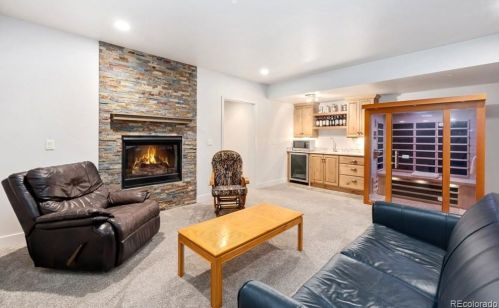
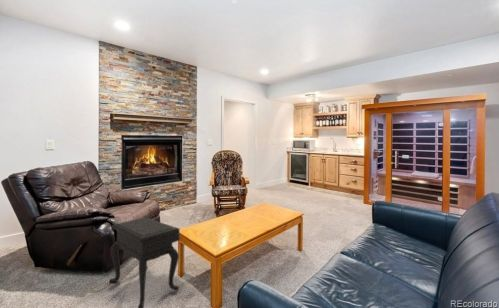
+ side table (148, 253)
